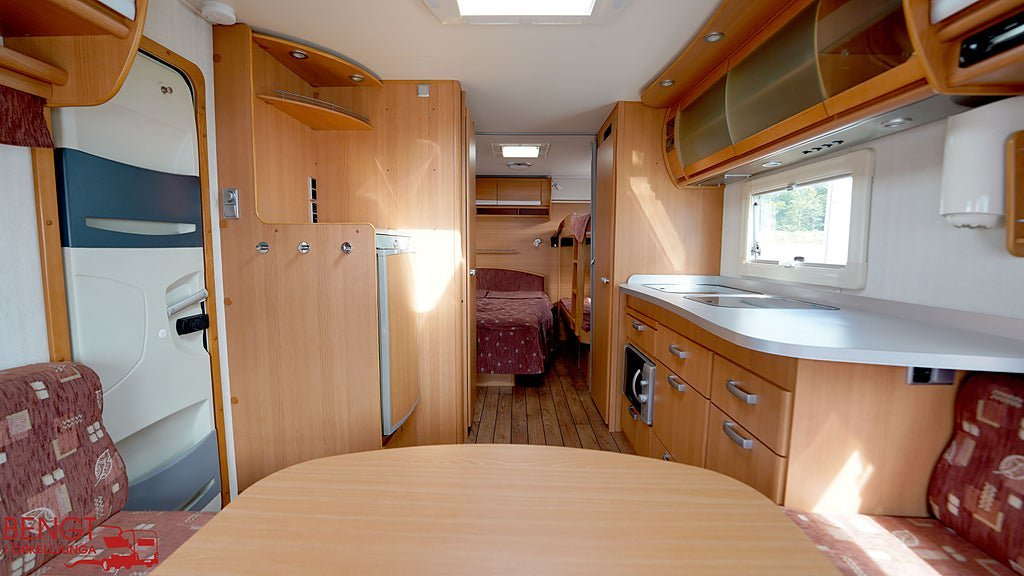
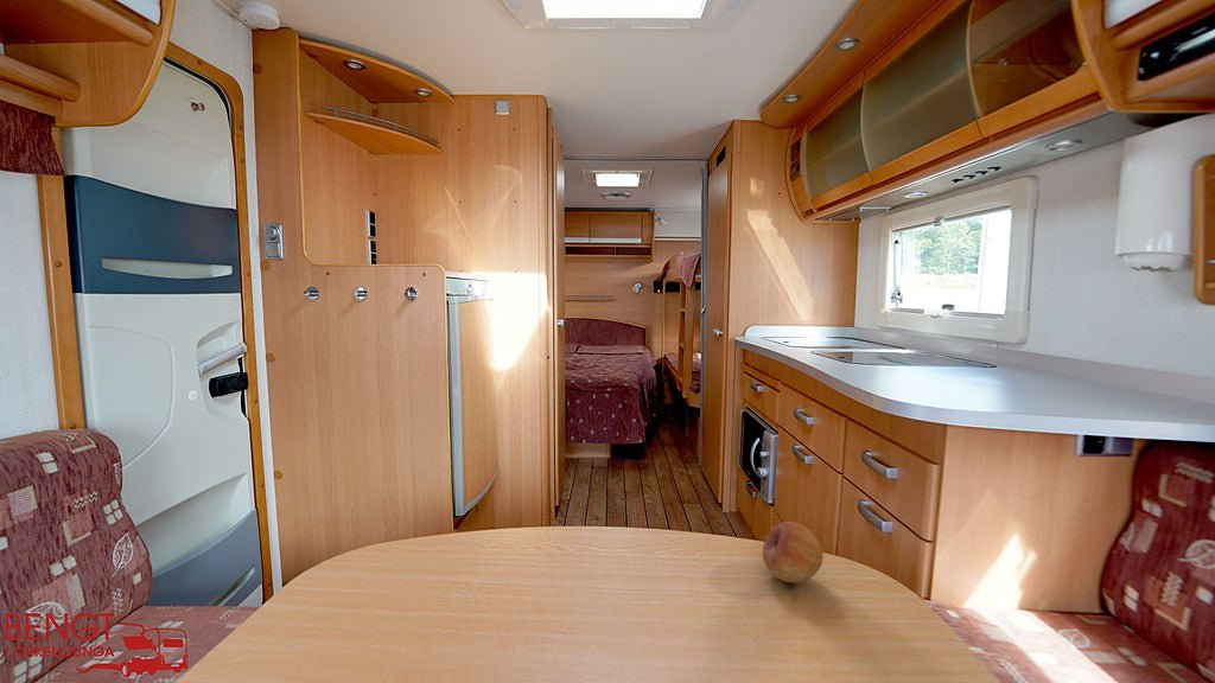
+ fruit (791, 551)
